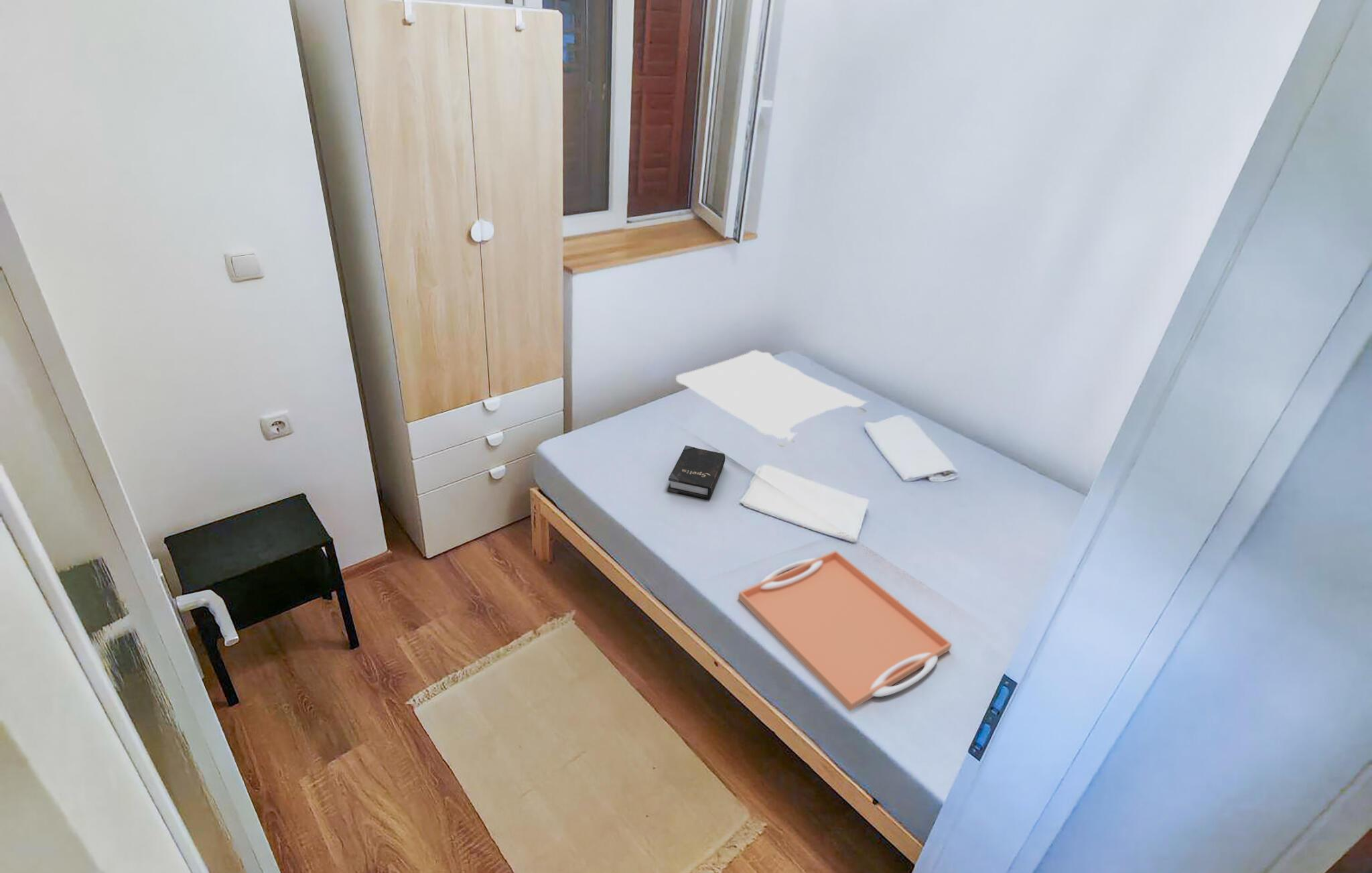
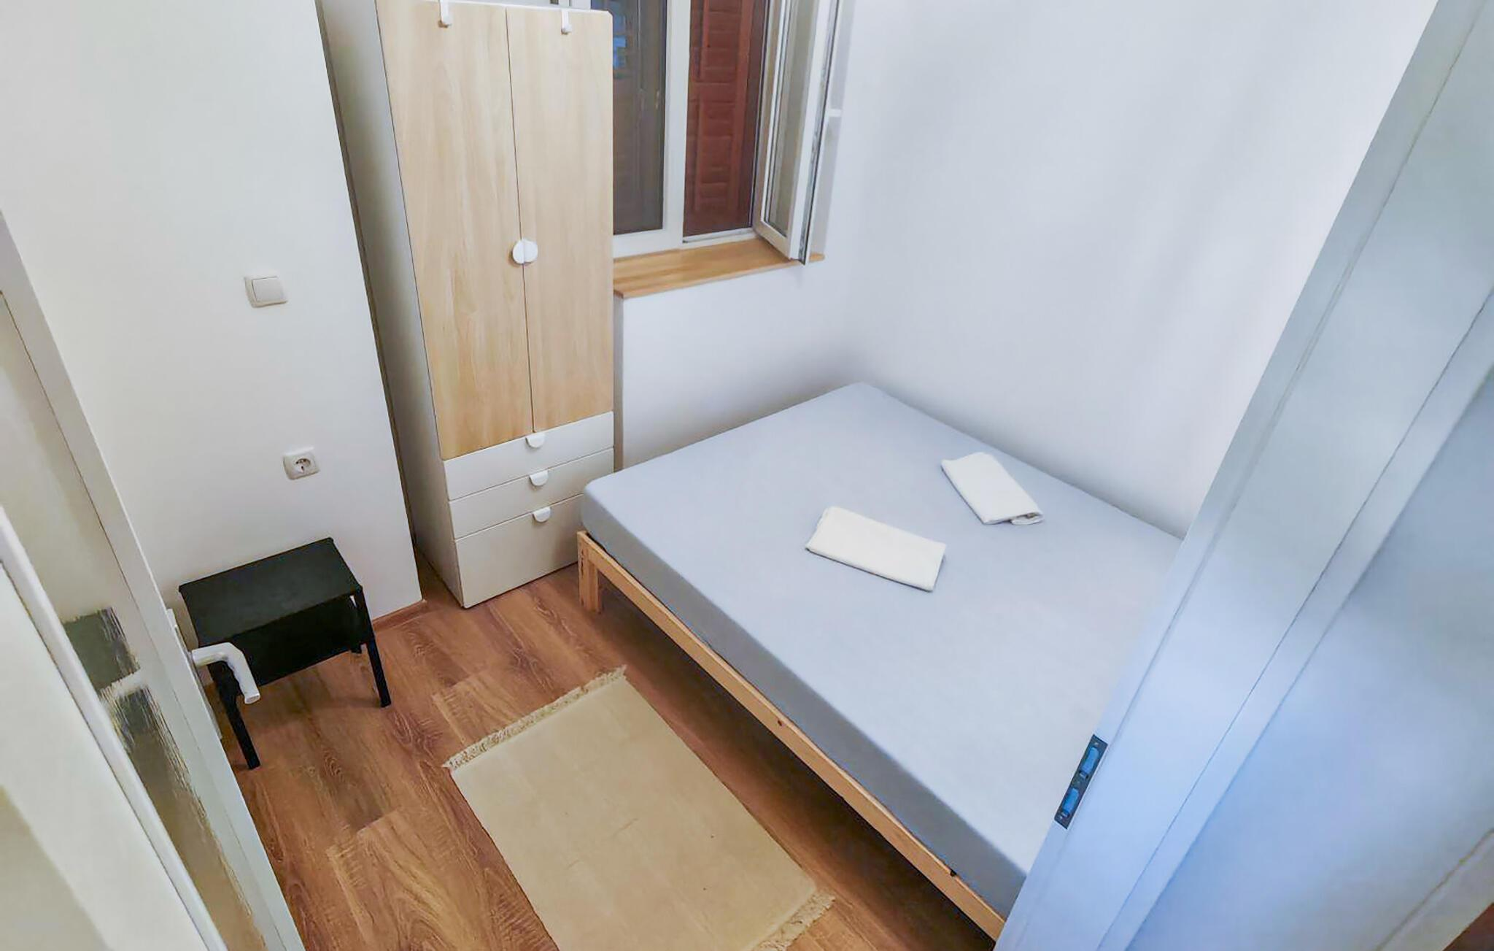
- pillow (768, 390)
- hardback book (697, 472)
- serving tray (841, 620)
